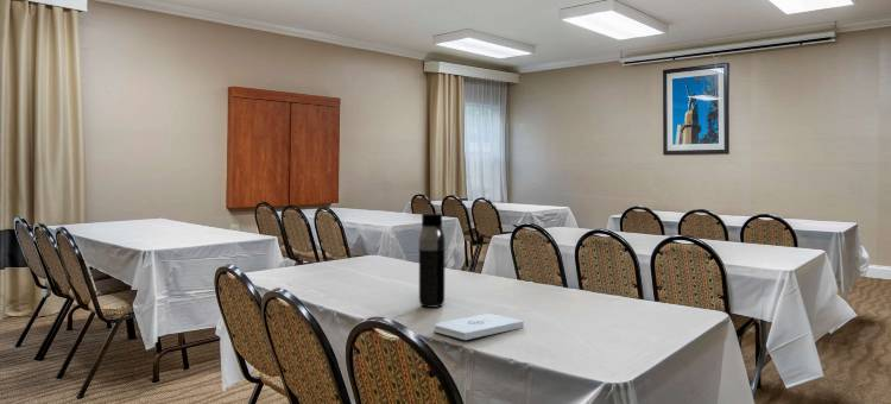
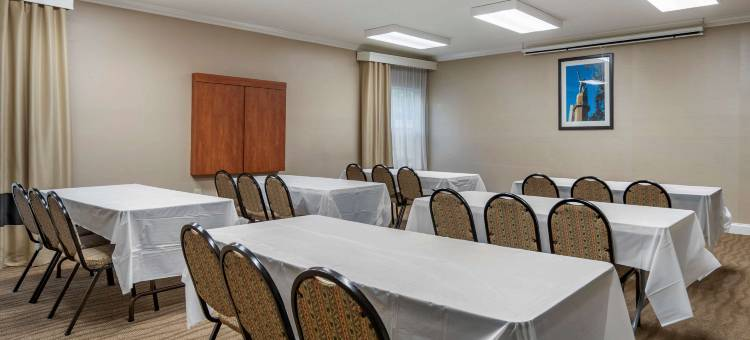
- water bottle (431, 259)
- notepad (478, 326)
